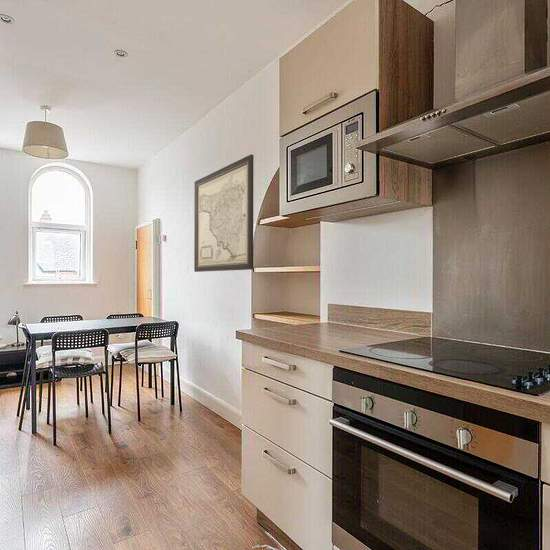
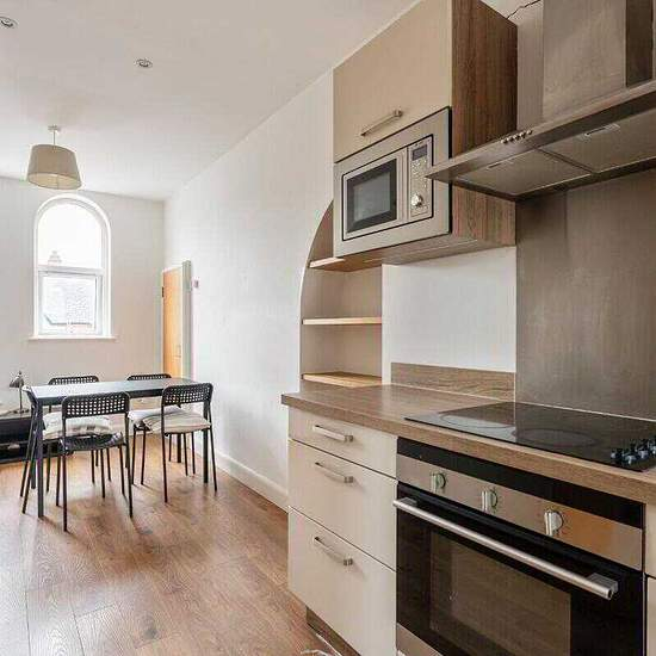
- wall art (220, 220)
